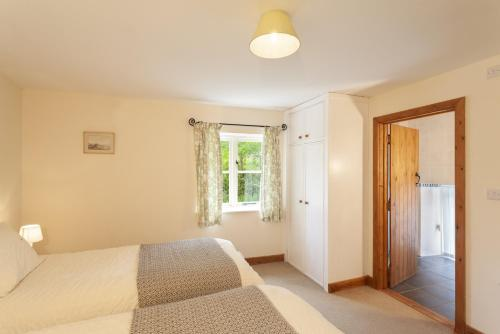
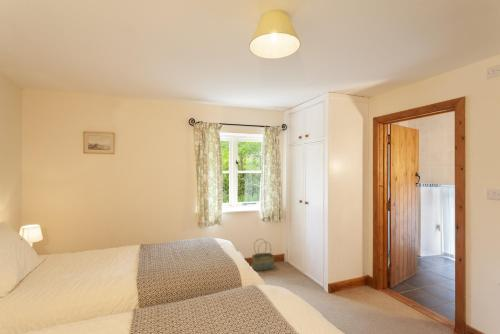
+ basket (263, 254)
